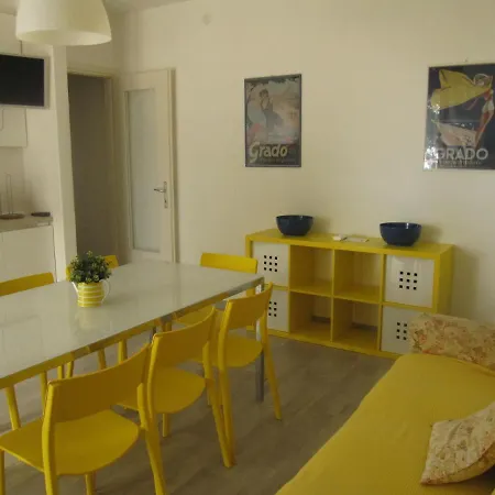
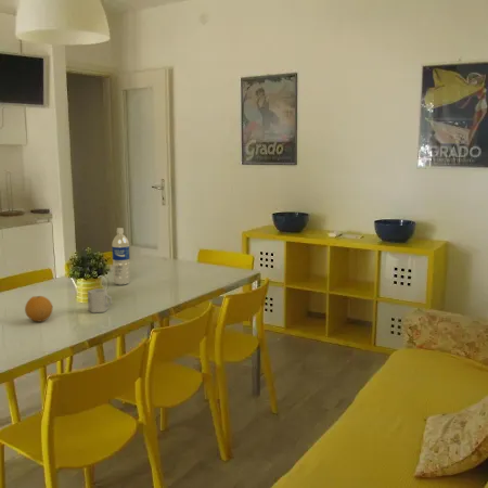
+ water bottle (120, 256)
+ cup (100, 300)
+ fruit (38, 308)
